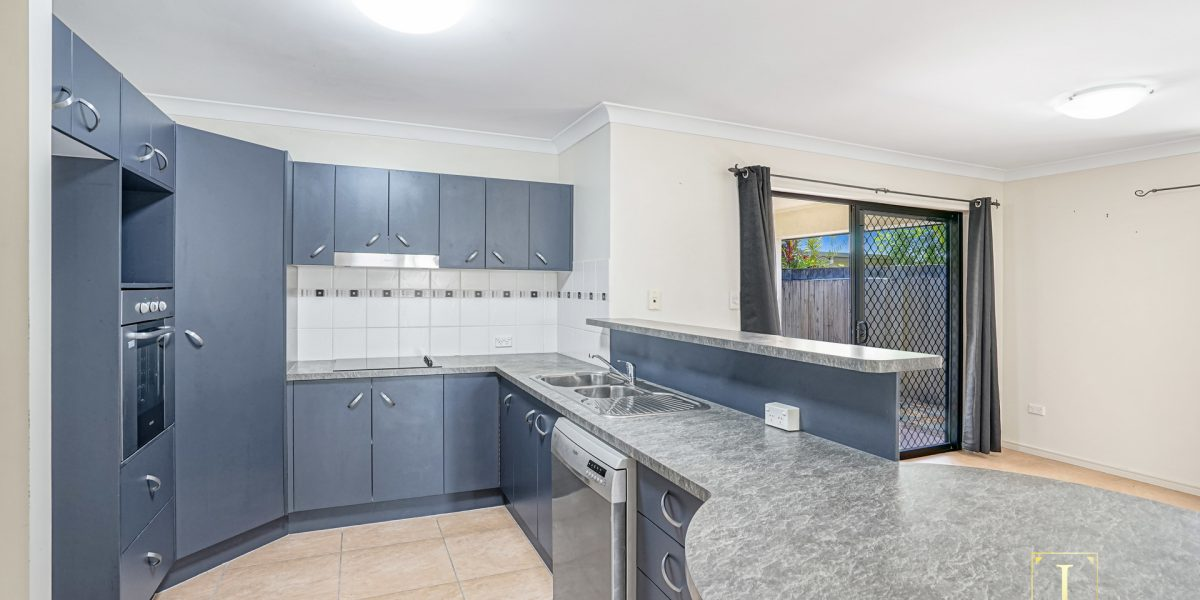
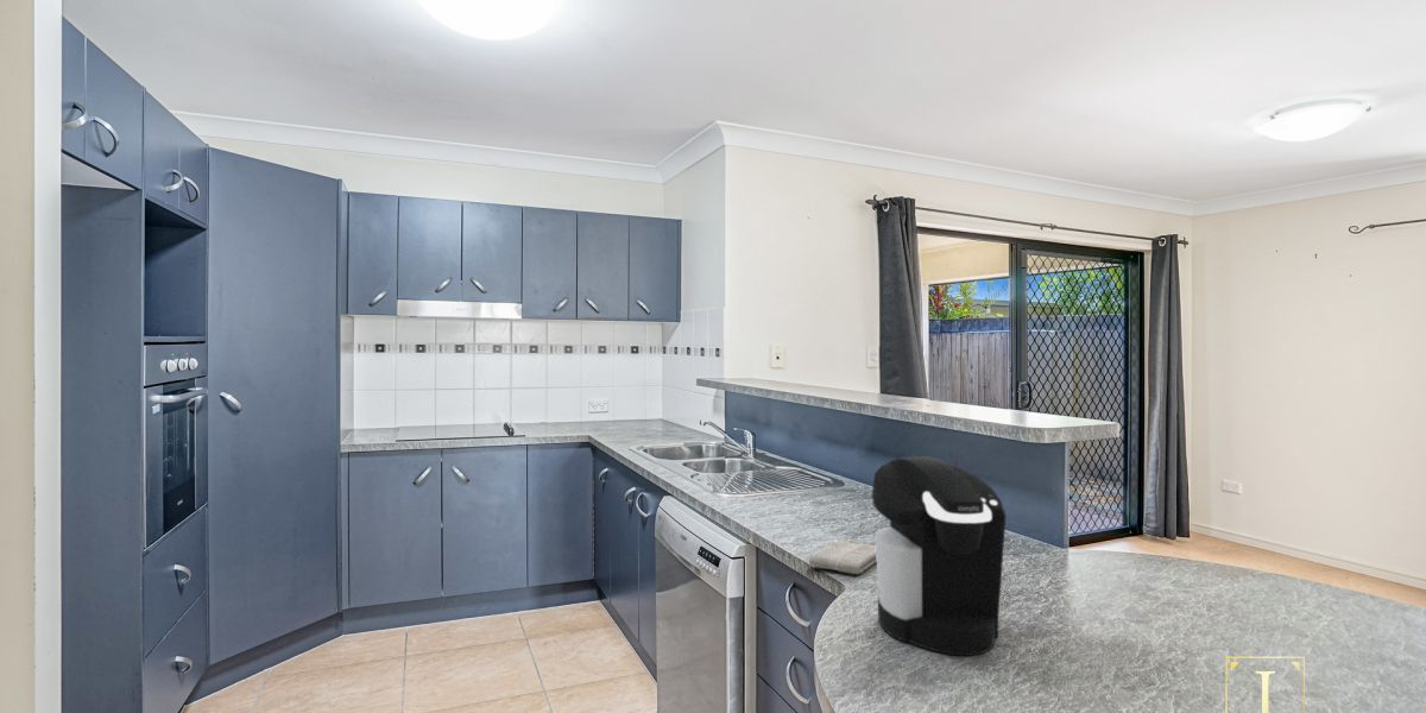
+ coffee maker (939, 545)
+ washcloth (848, 555)
